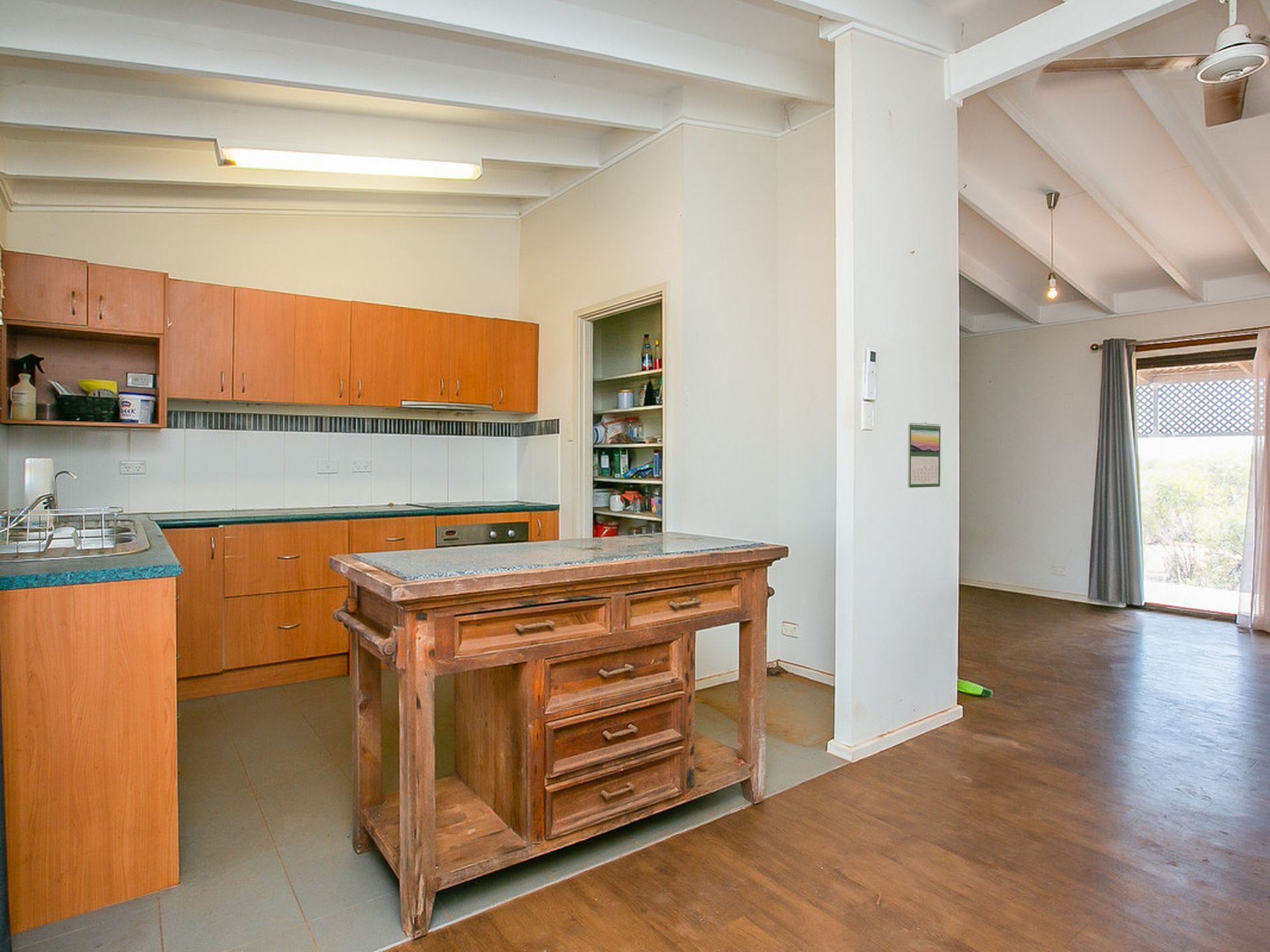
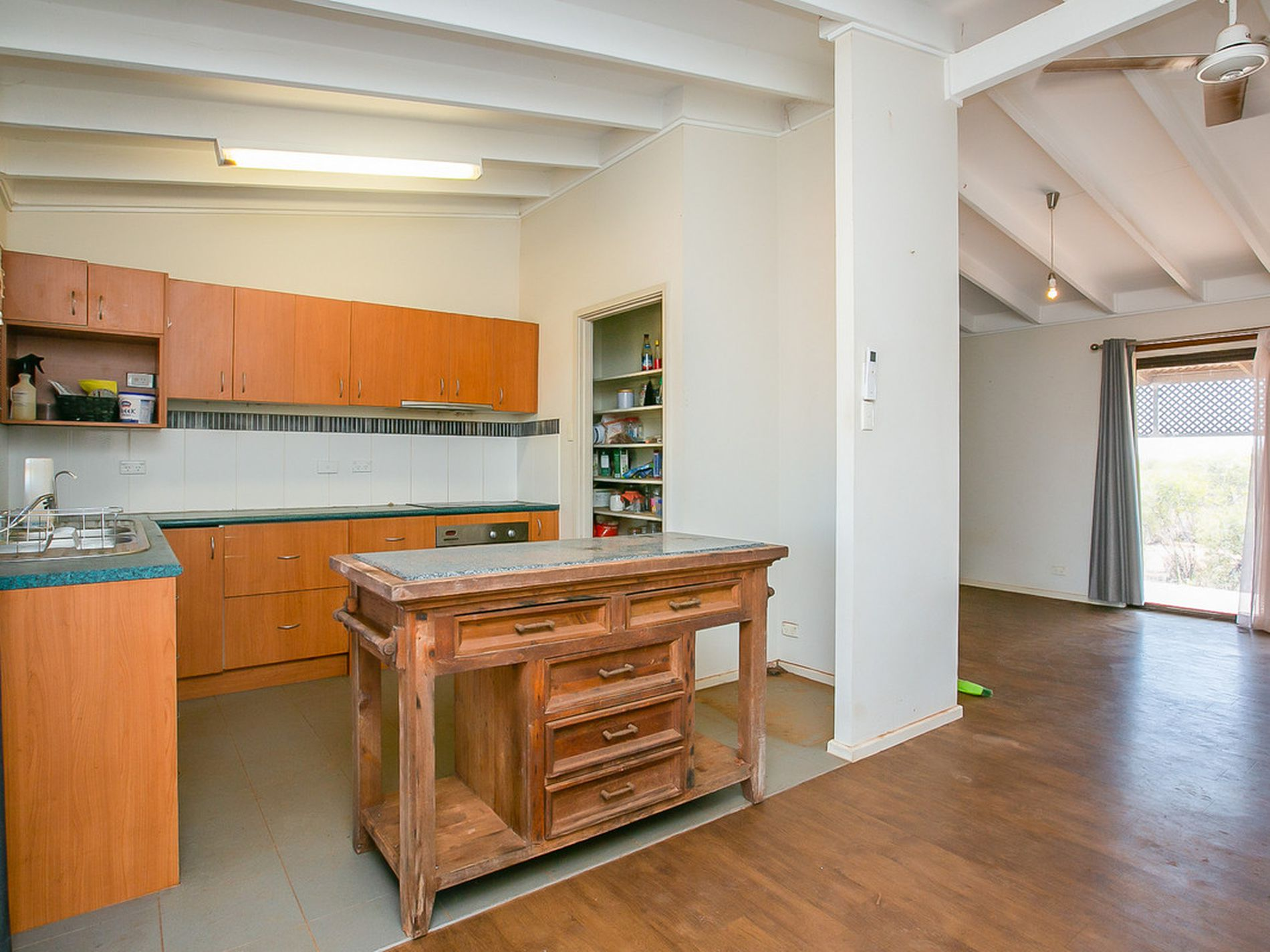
- calendar (924, 454)
